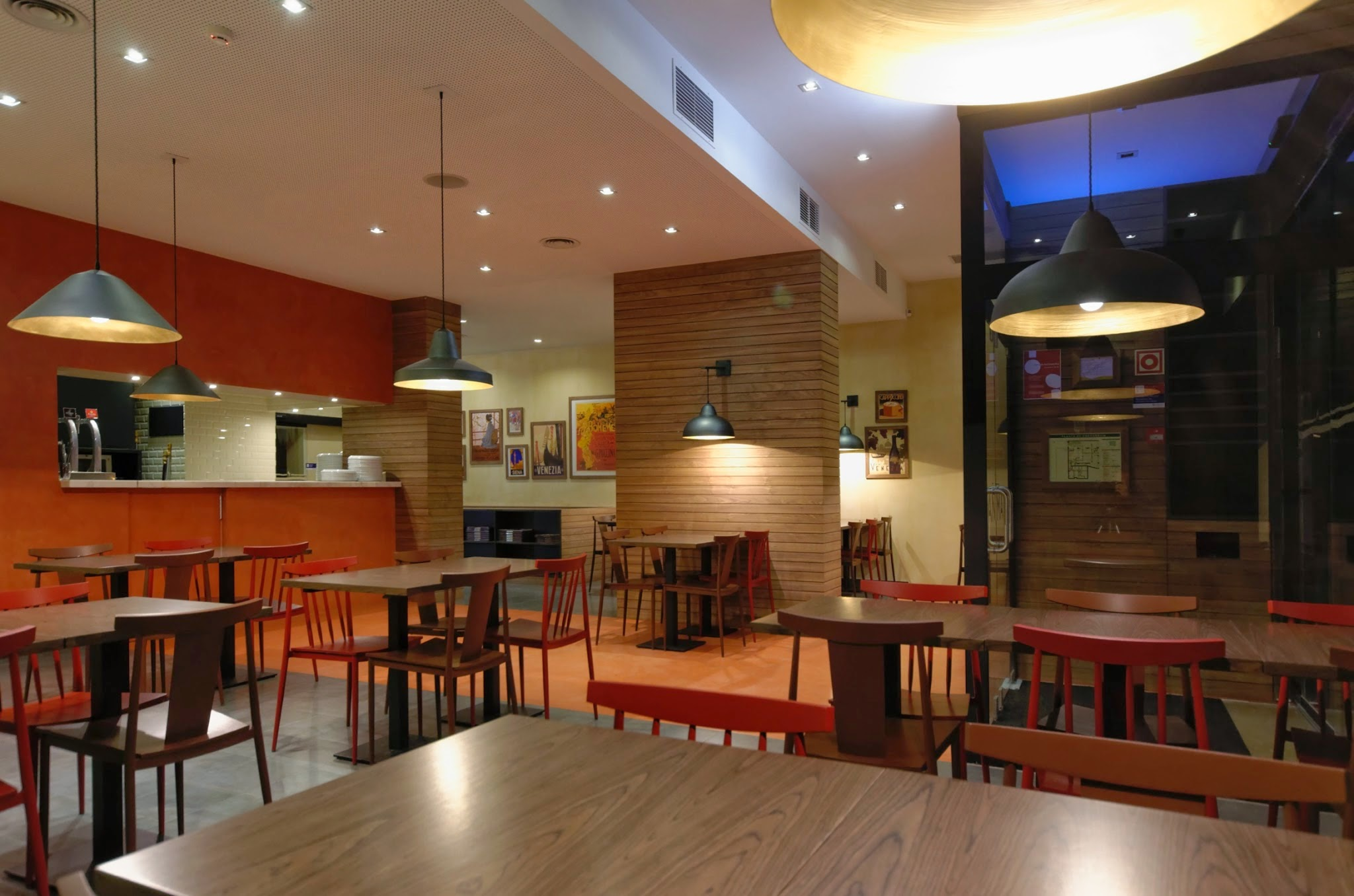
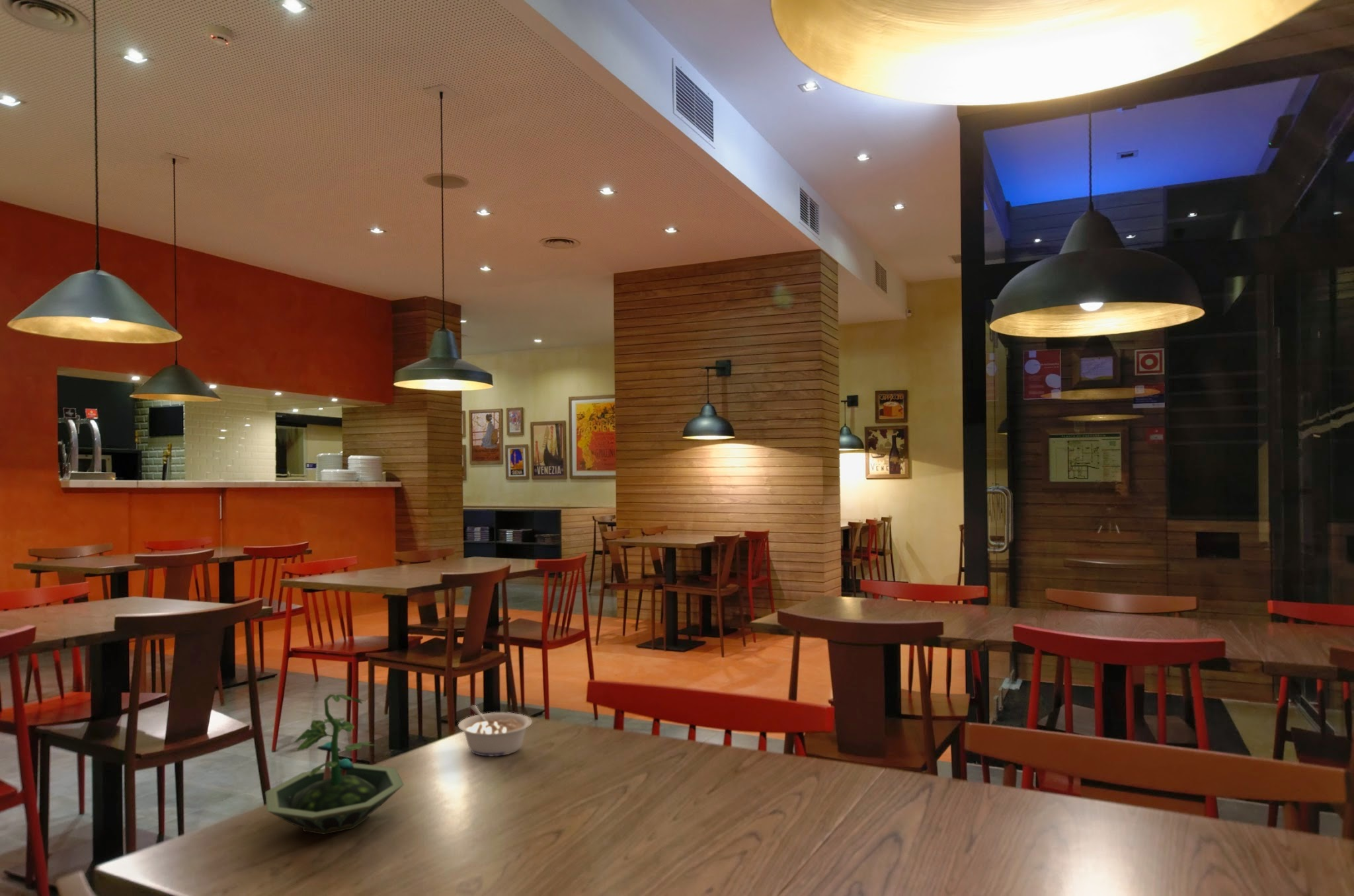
+ legume (493, 732)
+ terrarium (335, 718)
